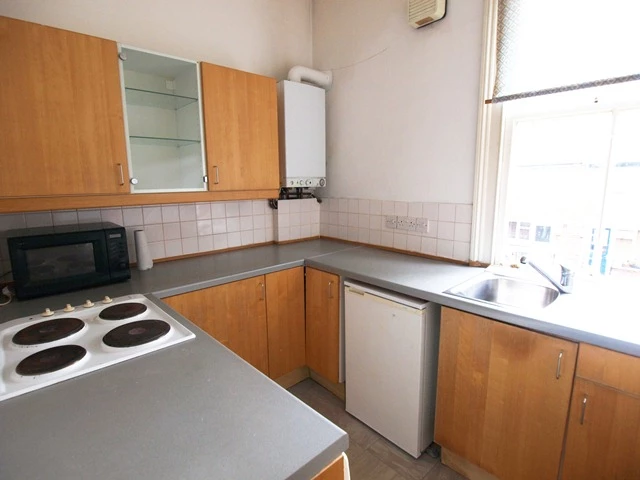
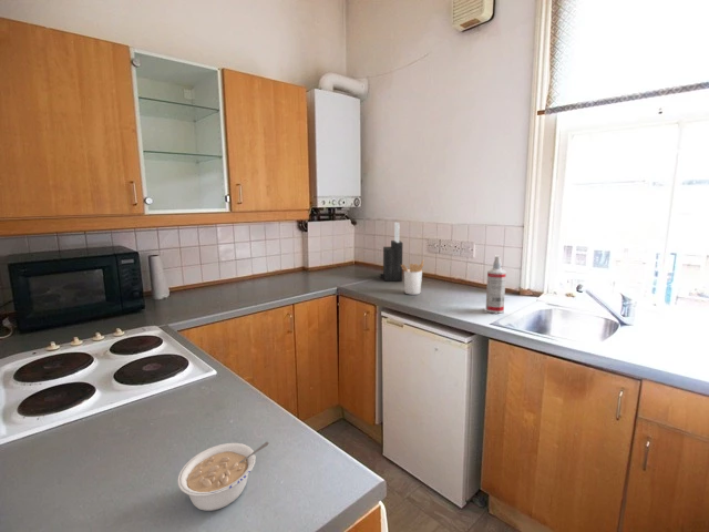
+ spray bottle (495, 283)
+ utensil holder (413, 277)
+ legume (220, 473)
+ knife block (390, 250)
